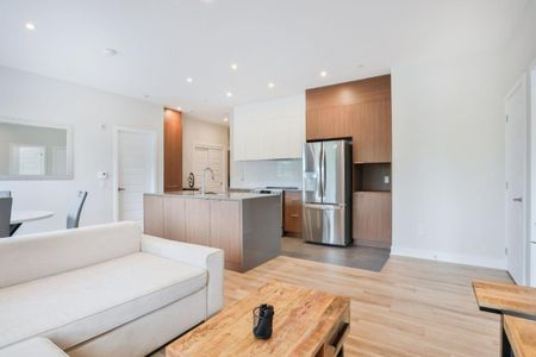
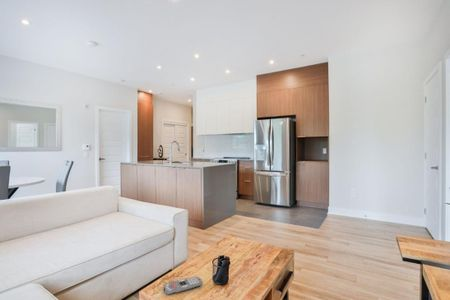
+ remote control (183, 284)
